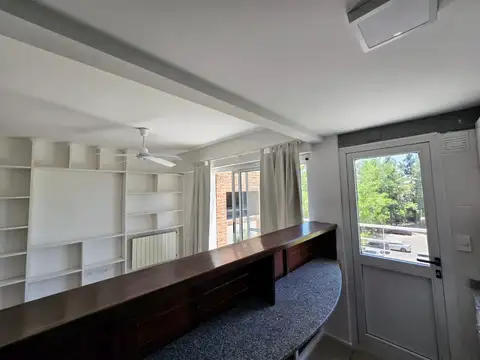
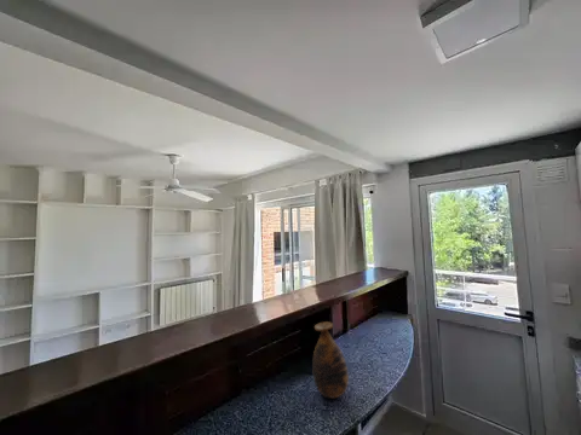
+ vase (329, 358)
